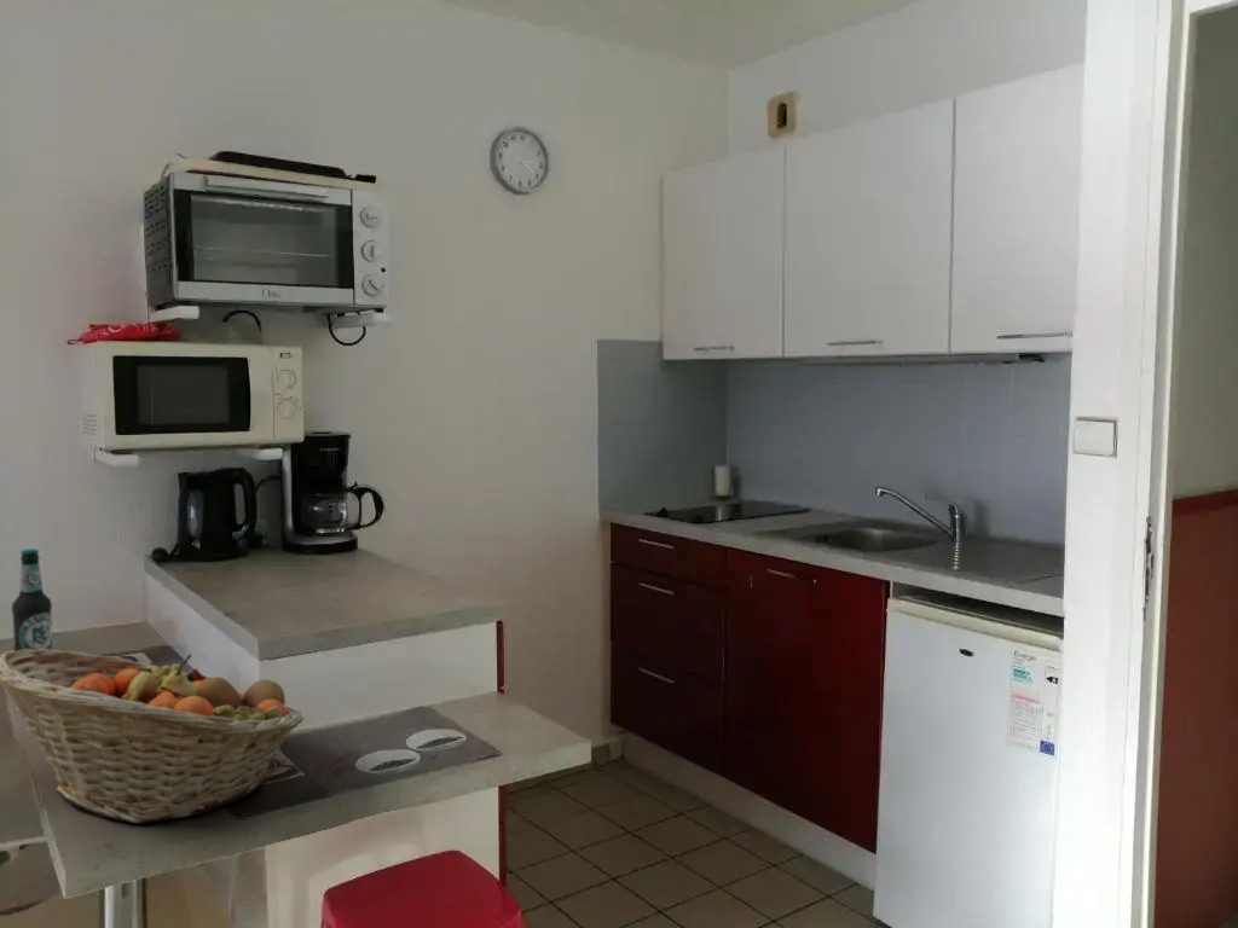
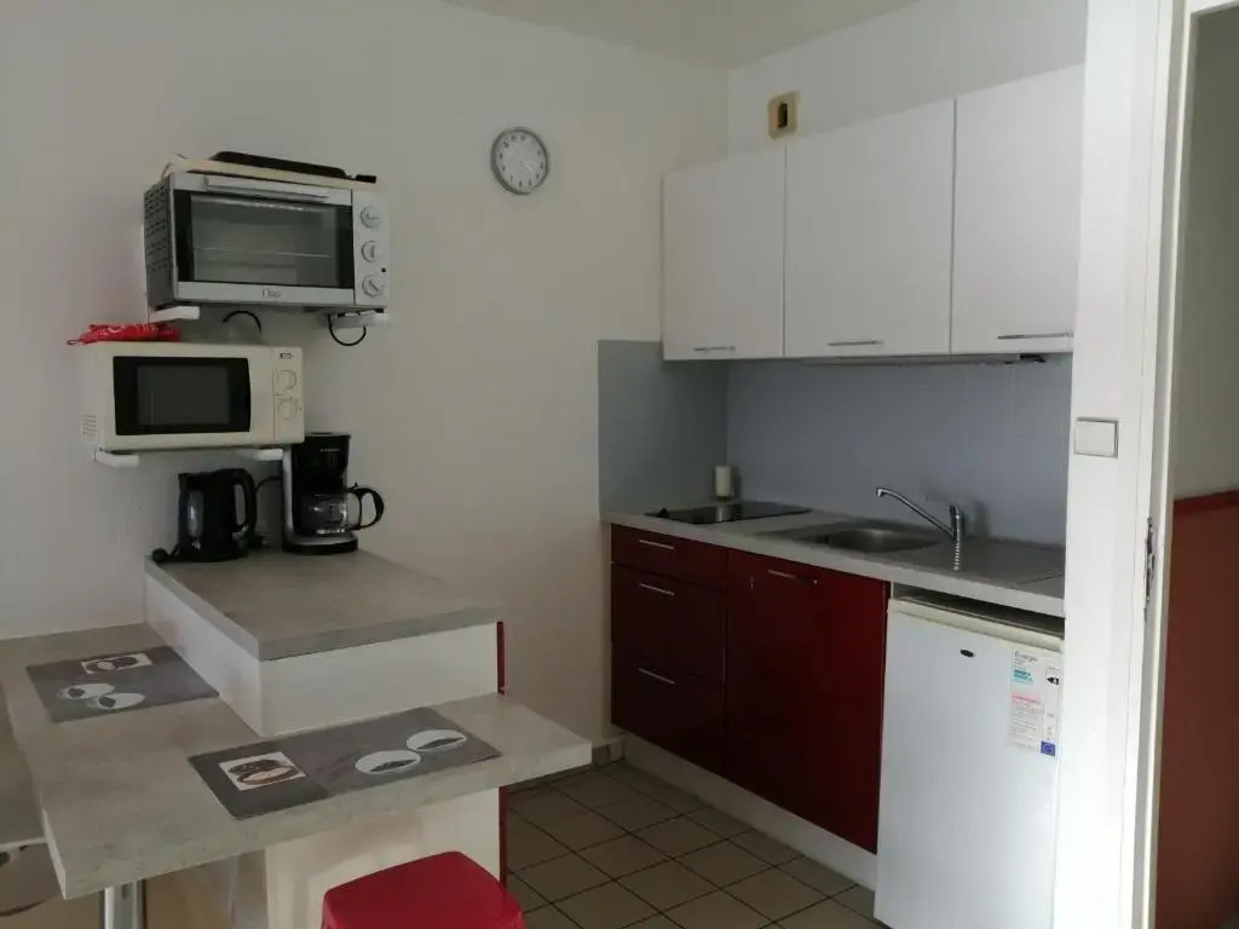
- fruit basket (149, 714)
- bottle (31, 608)
